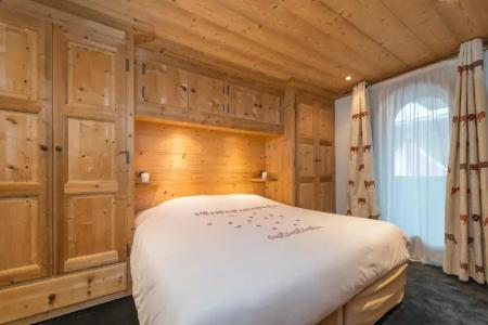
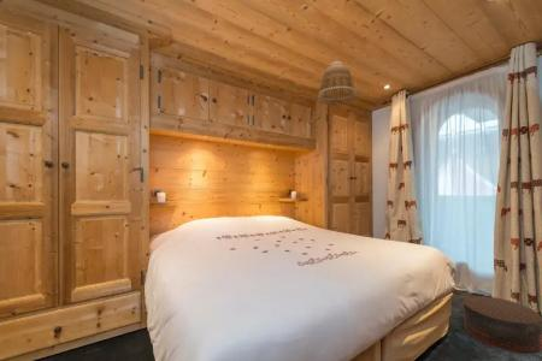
+ lamp shade (336, 81)
+ stool (500, 321)
